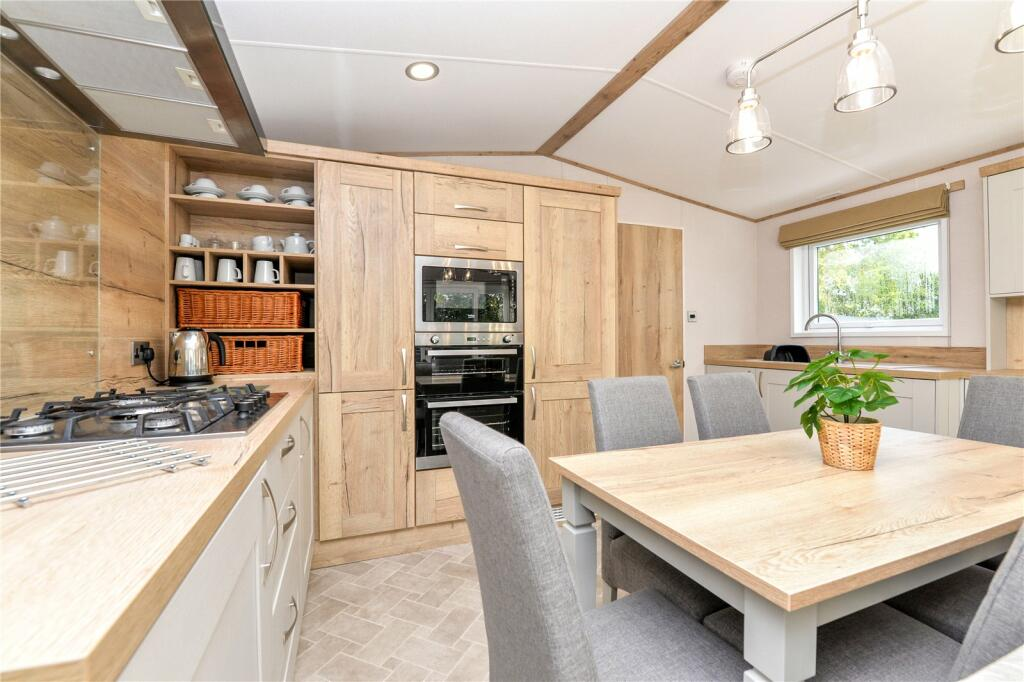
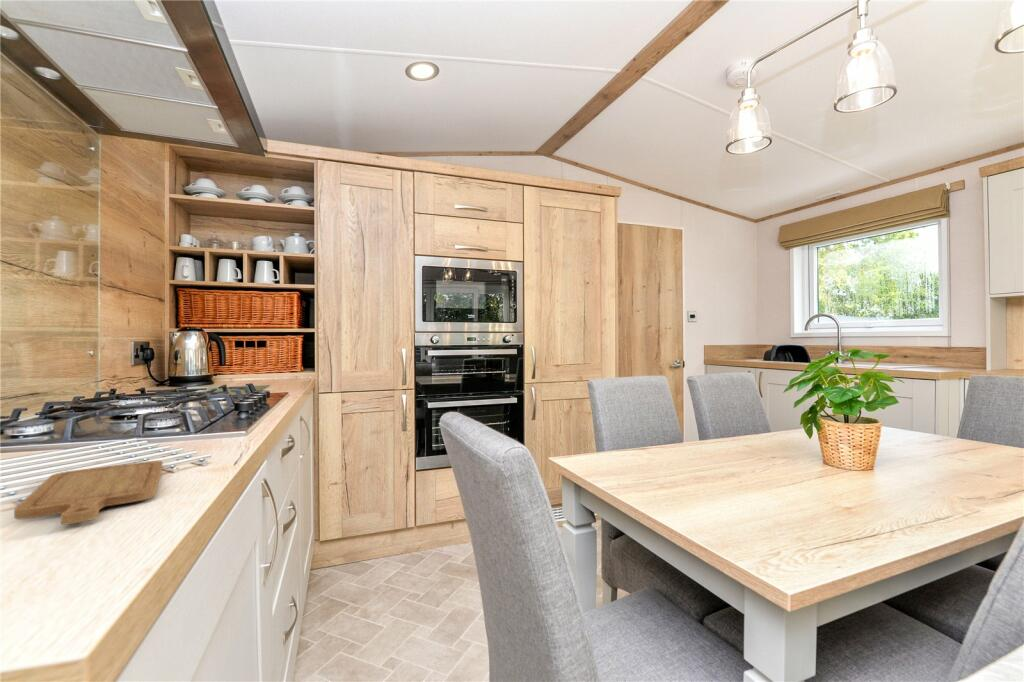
+ chopping board (97, 489)
